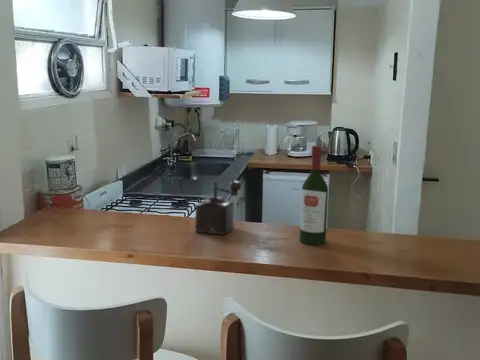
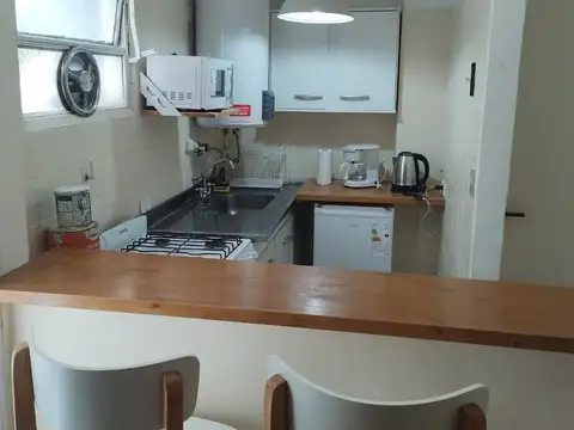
- wine bottle (314, 194)
- pepper mill (221, 204)
